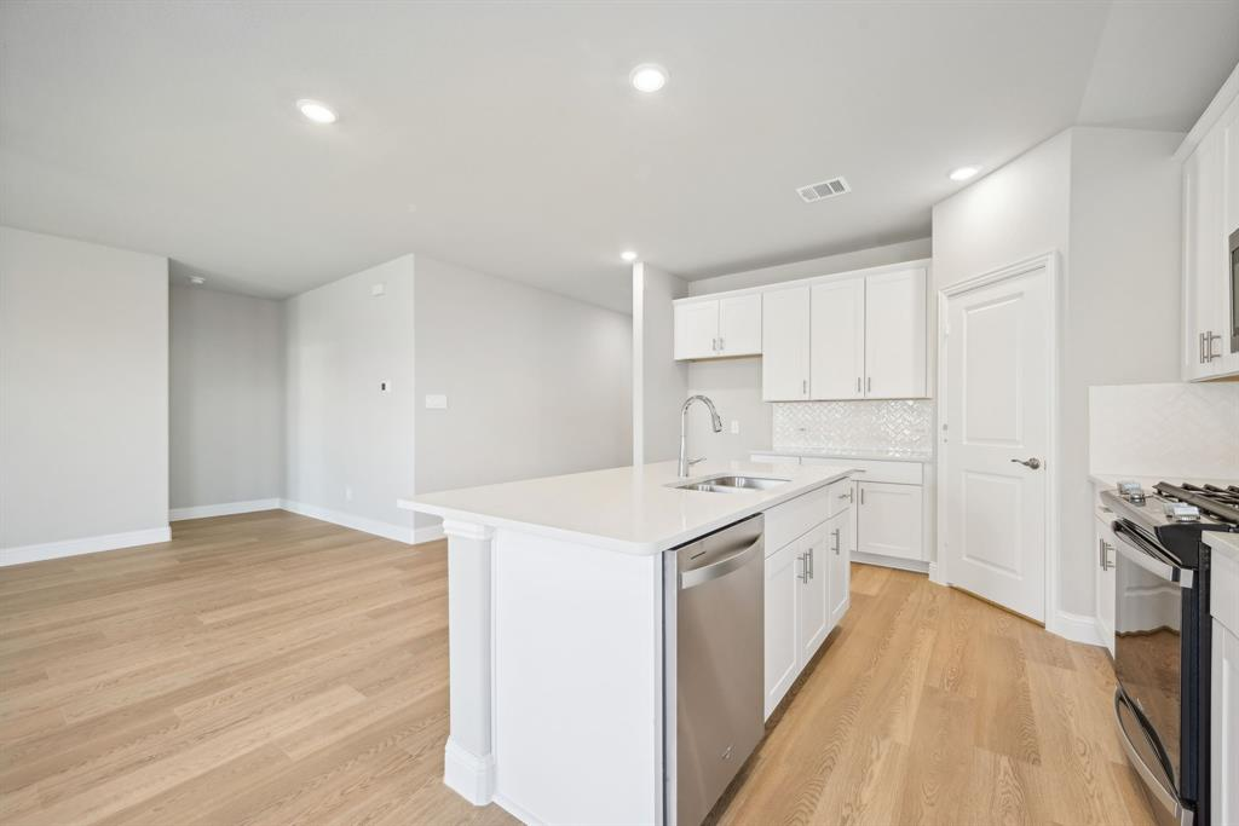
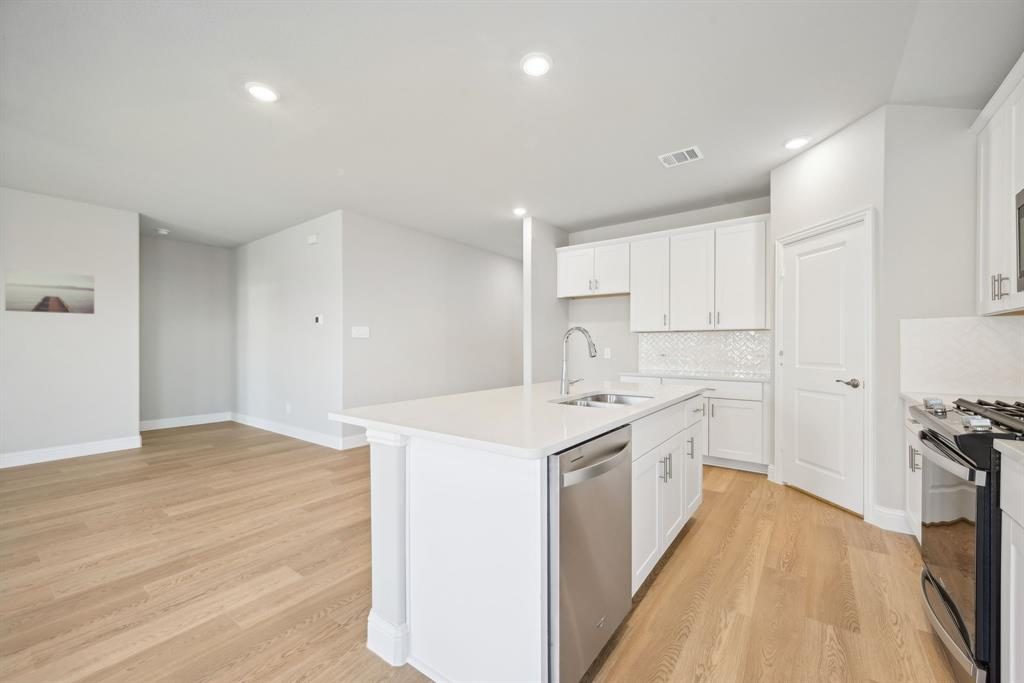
+ wall art (52, 292)
